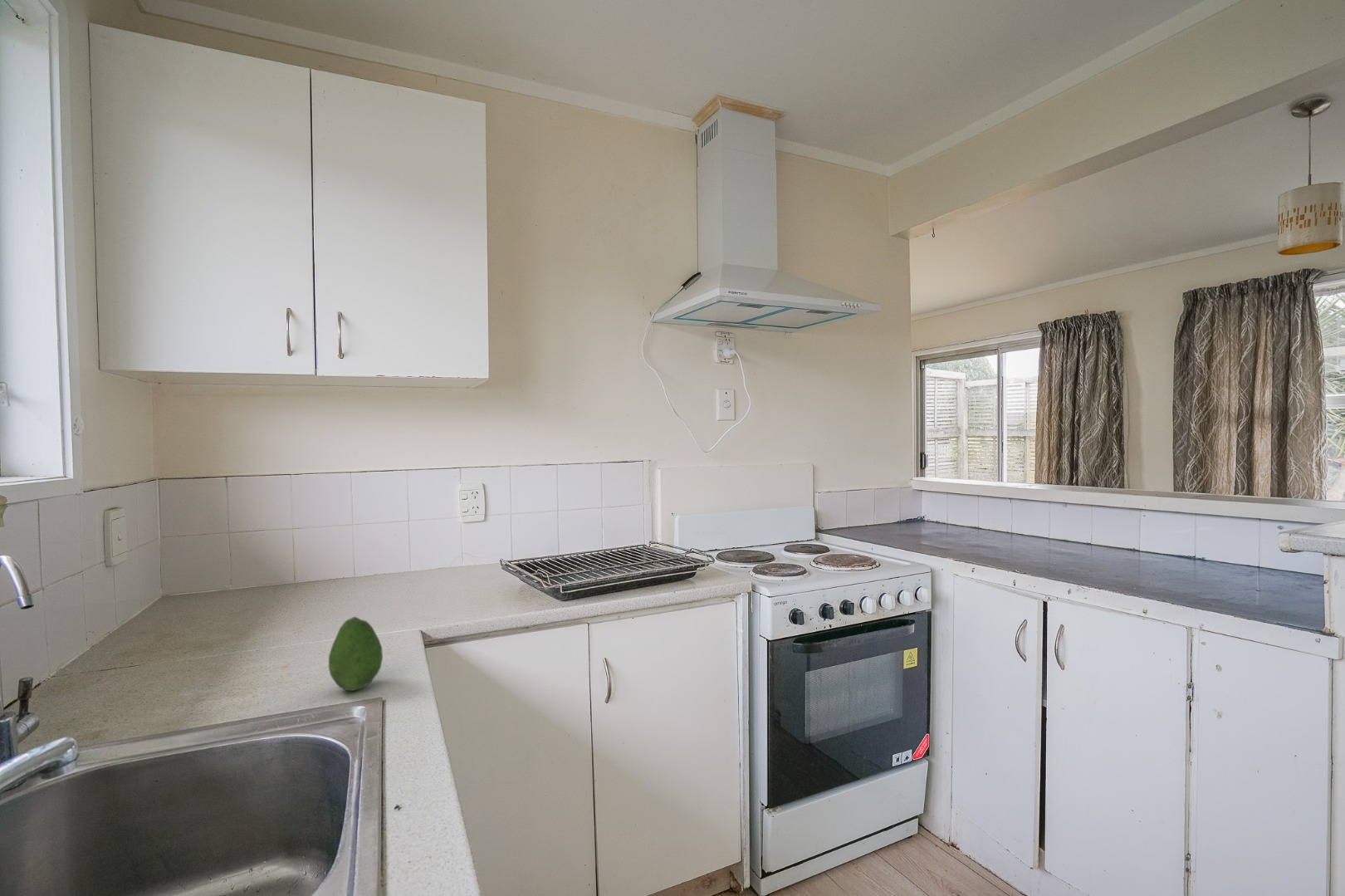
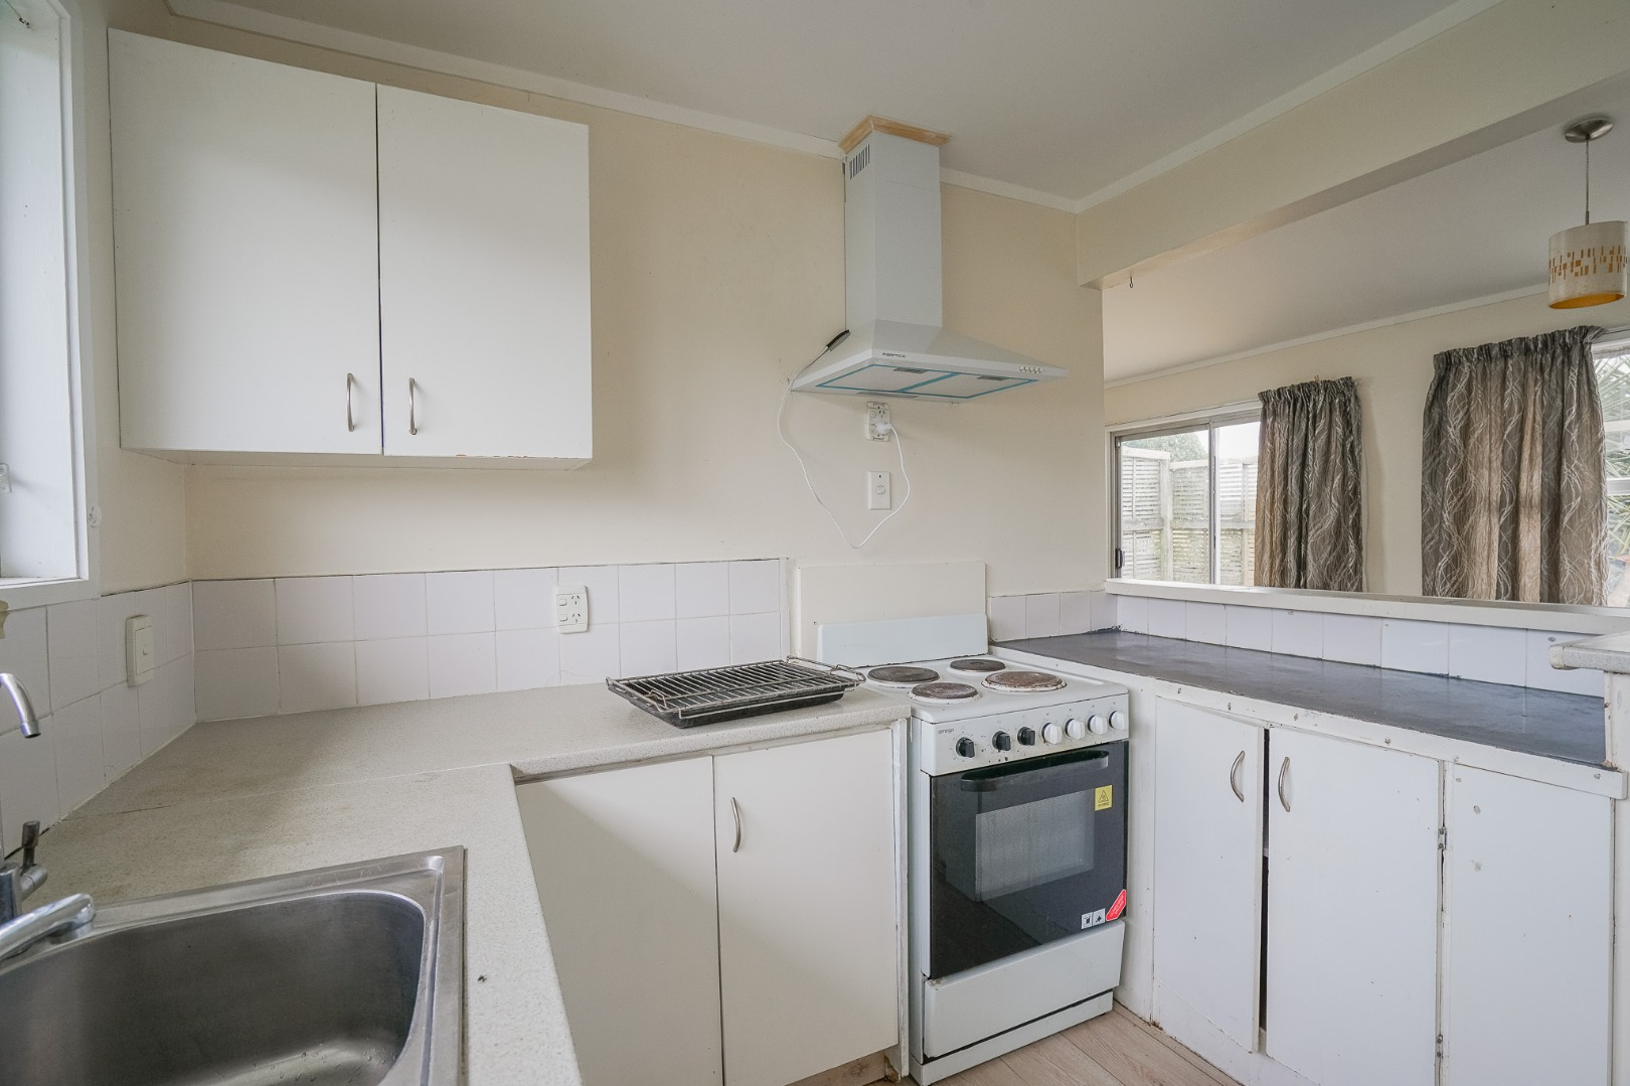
- fruit (355, 652)
